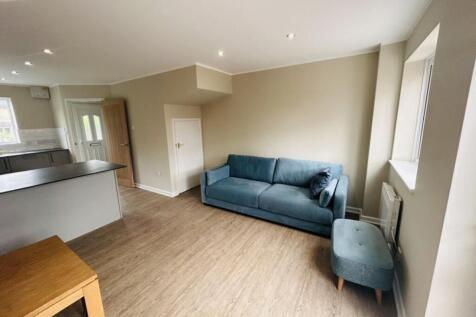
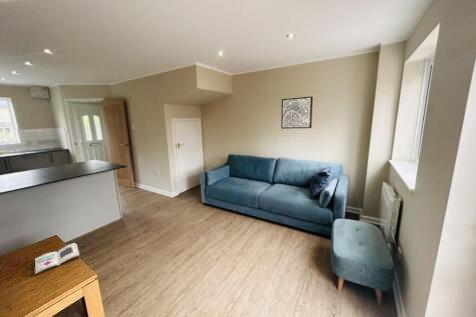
+ wall art (296, 113)
+ book (57, 256)
